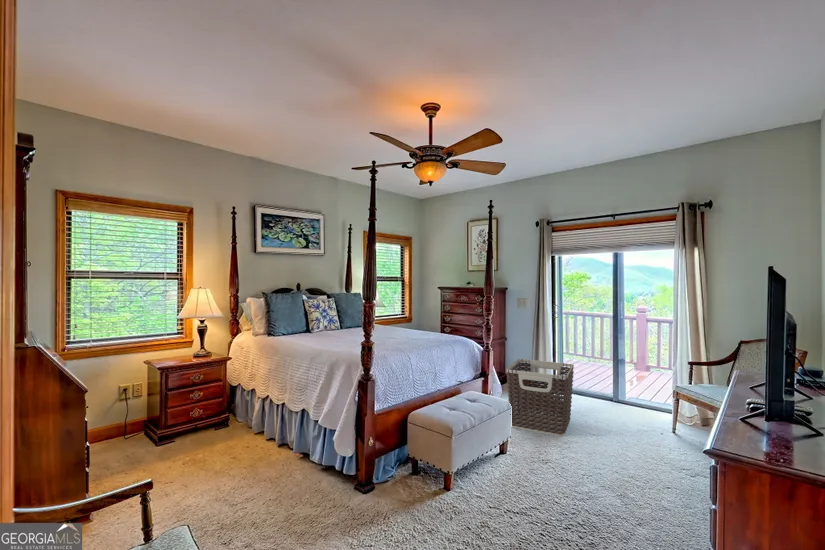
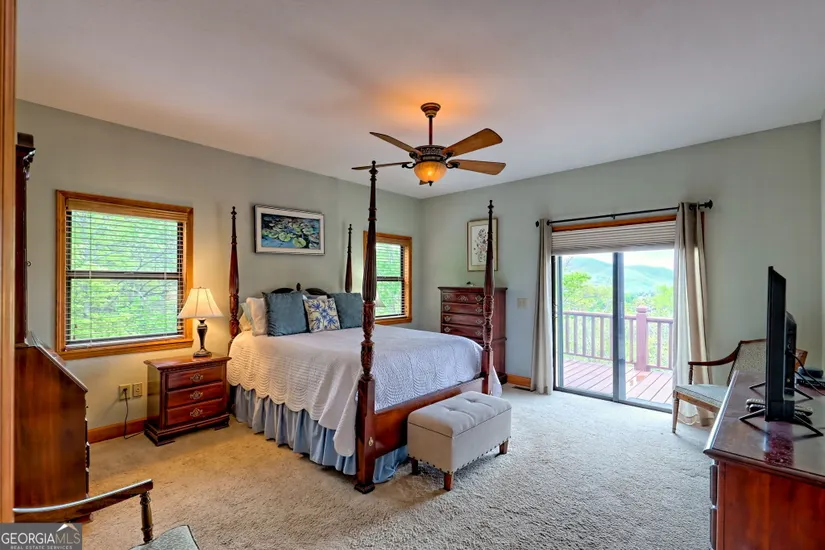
- clothes hamper (540, 394)
